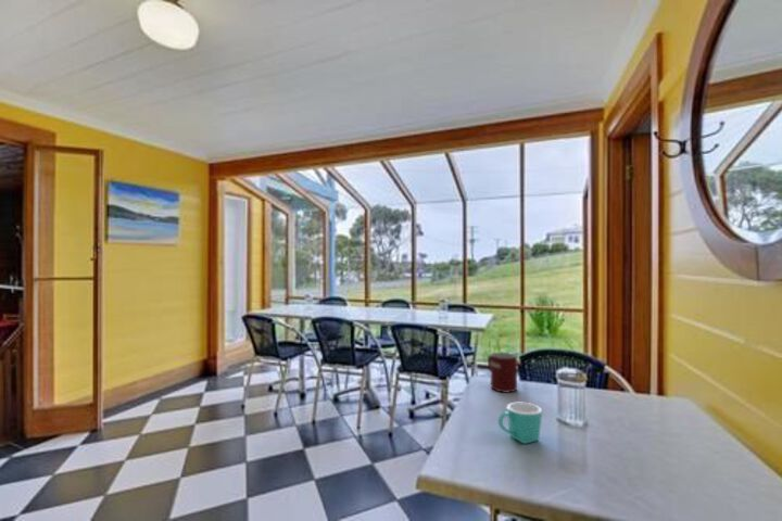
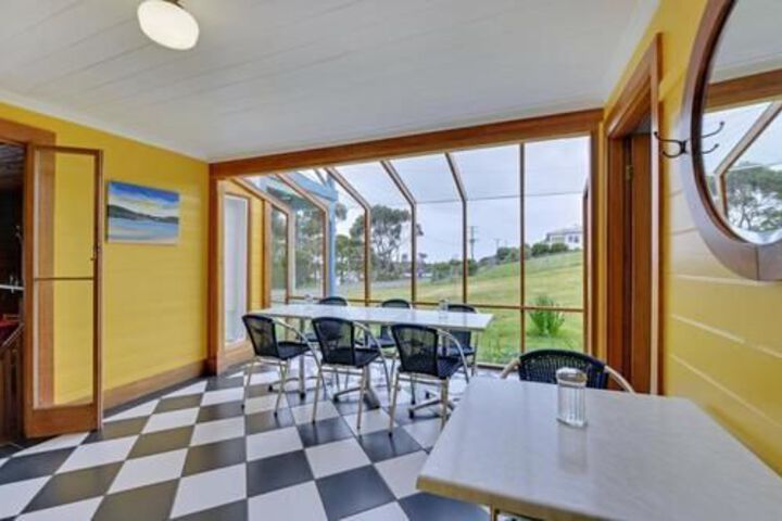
- mug (518, 423)
- mug (500, 370)
